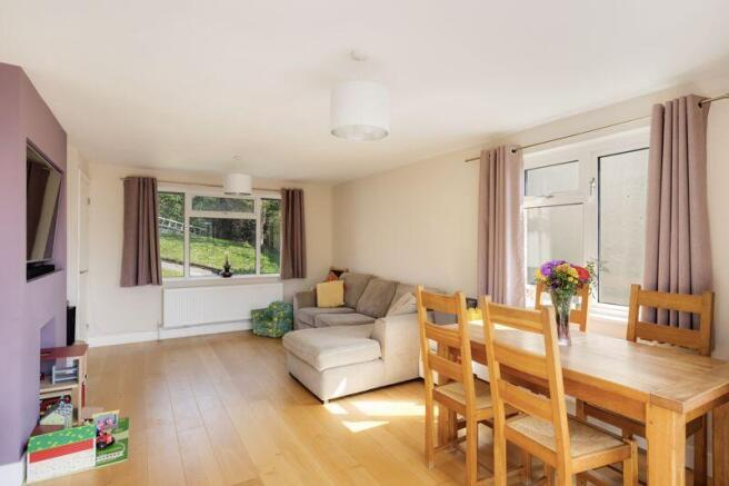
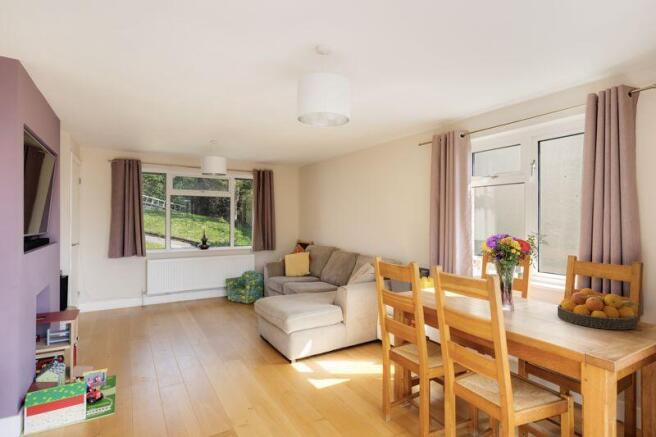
+ fruit bowl (595, 305)
